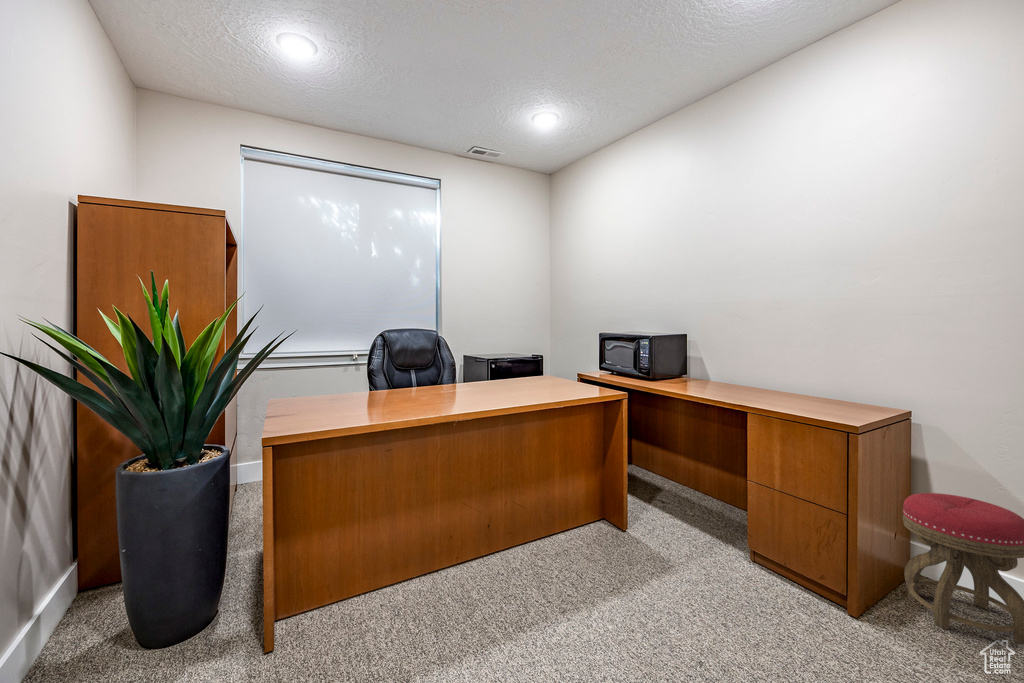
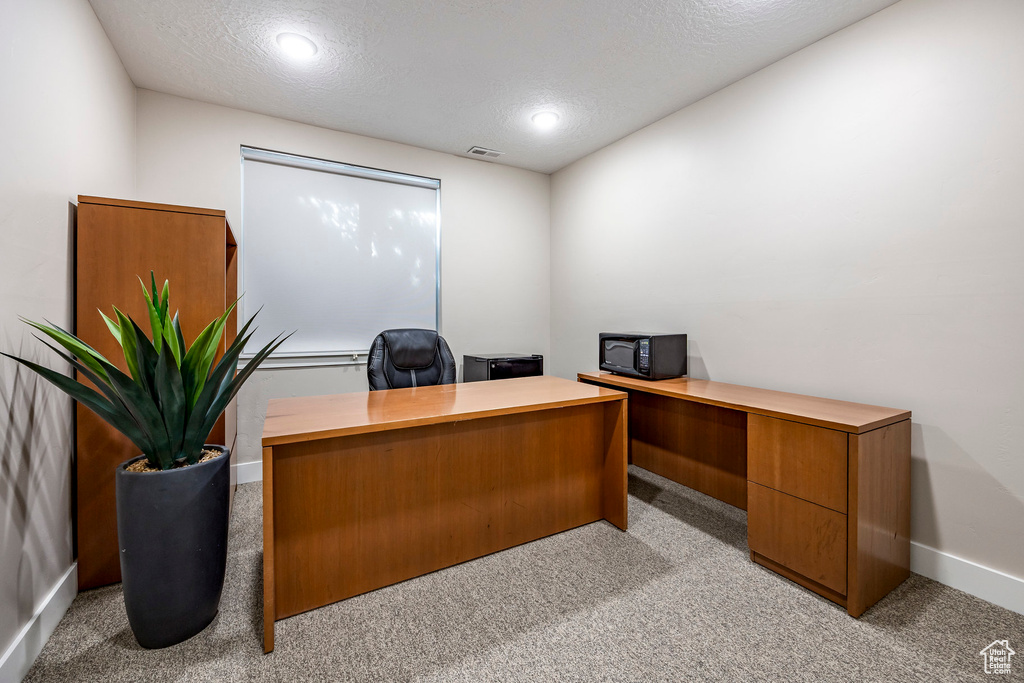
- stool (962, 559)
